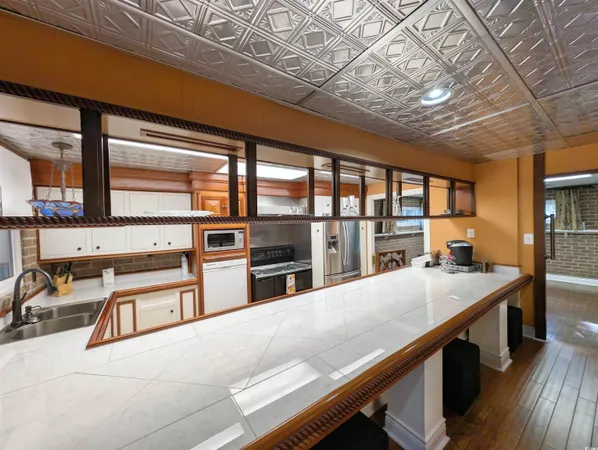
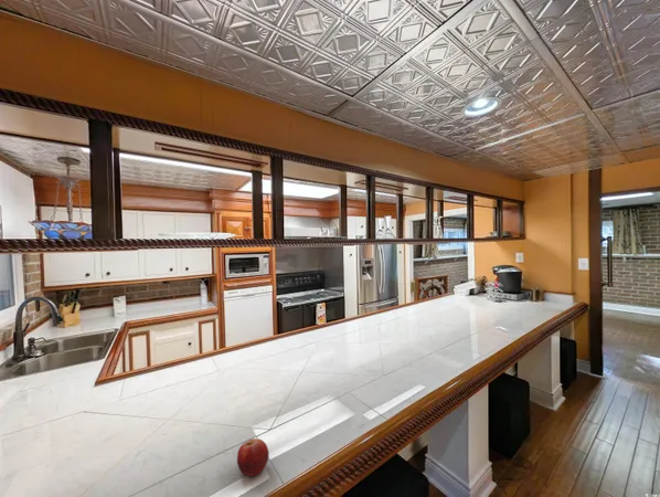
+ fruit (253, 455)
